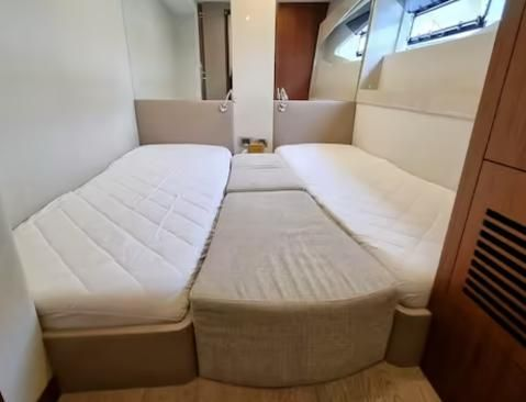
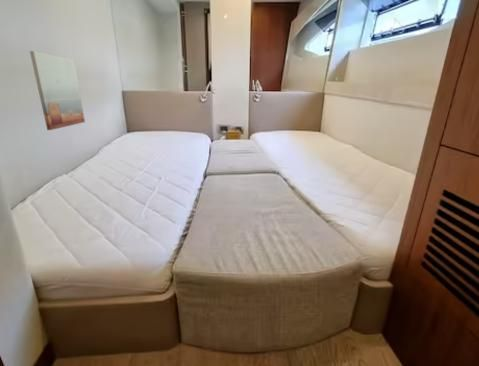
+ wall art (61, 92)
